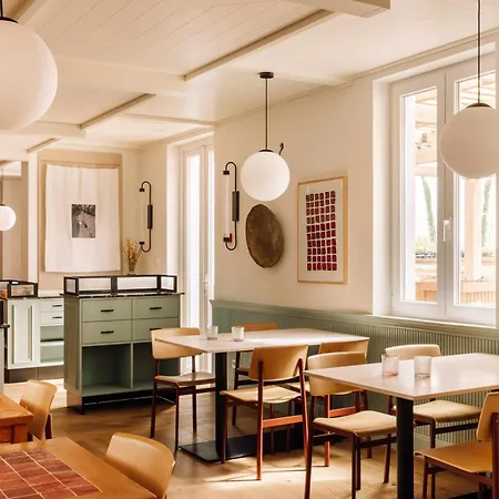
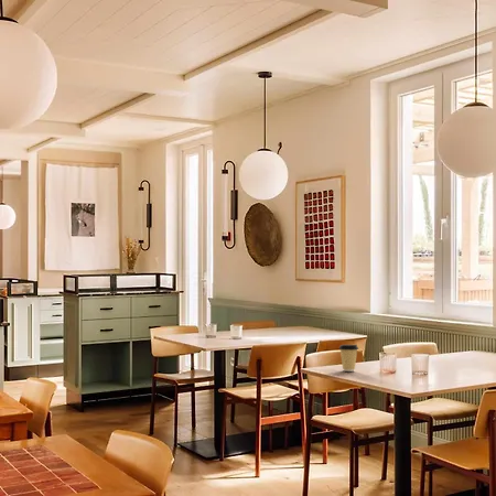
+ coffee cup (348, 357)
